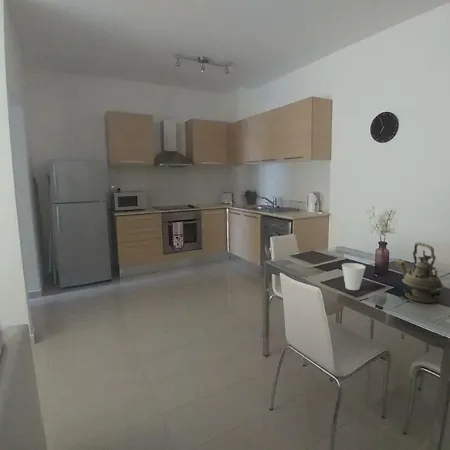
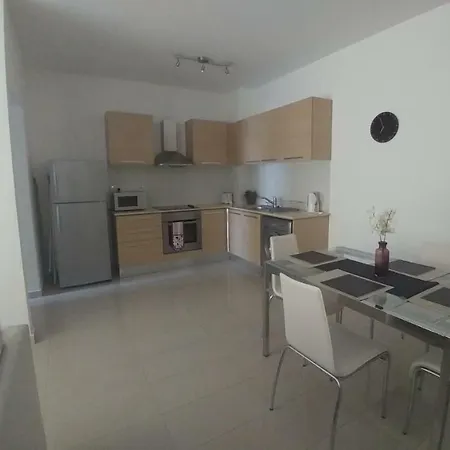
- cup (353, 277)
- teapot (414, 268)
